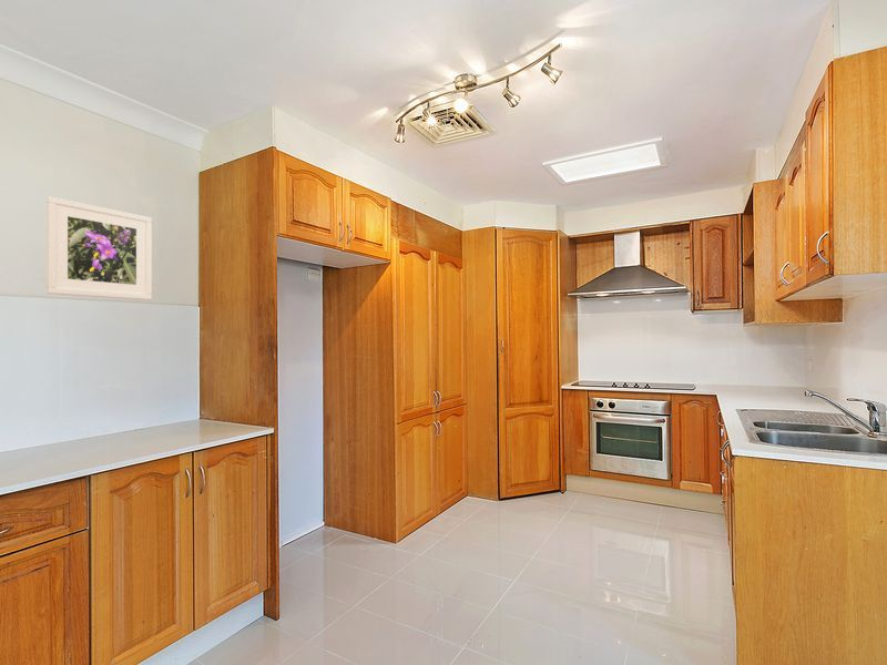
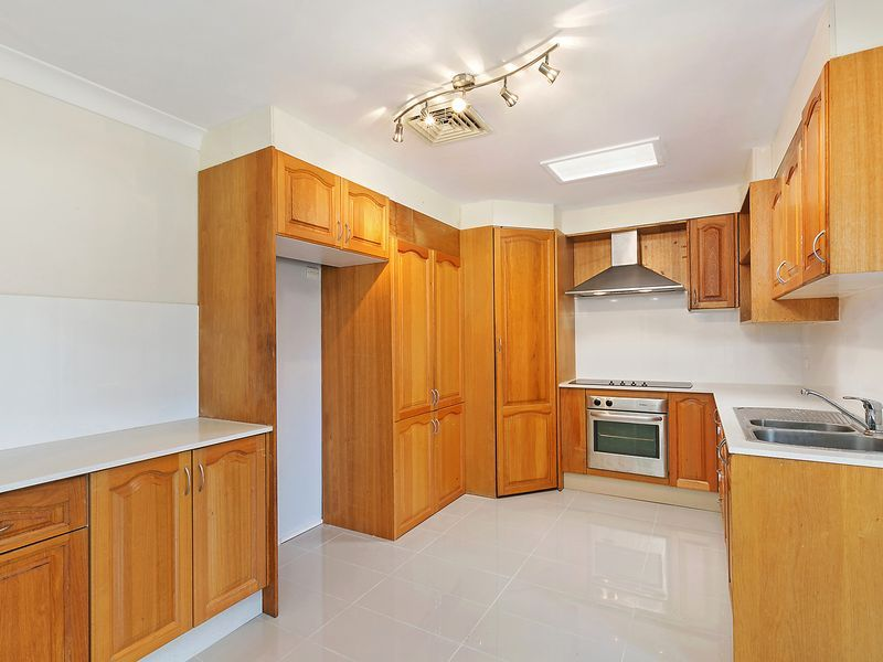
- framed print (103, 252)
